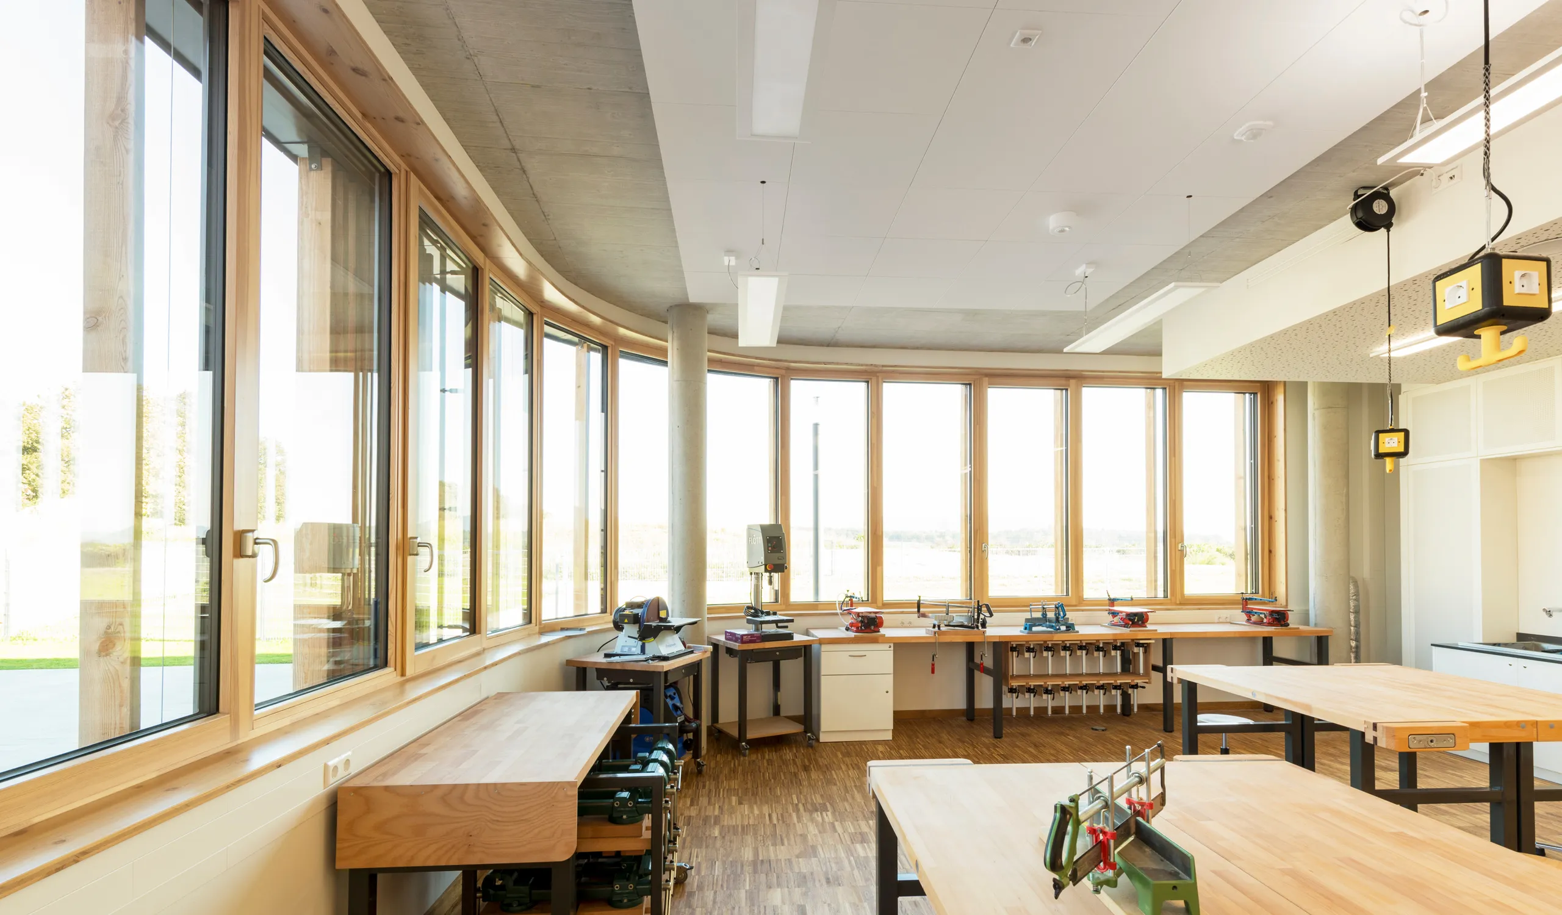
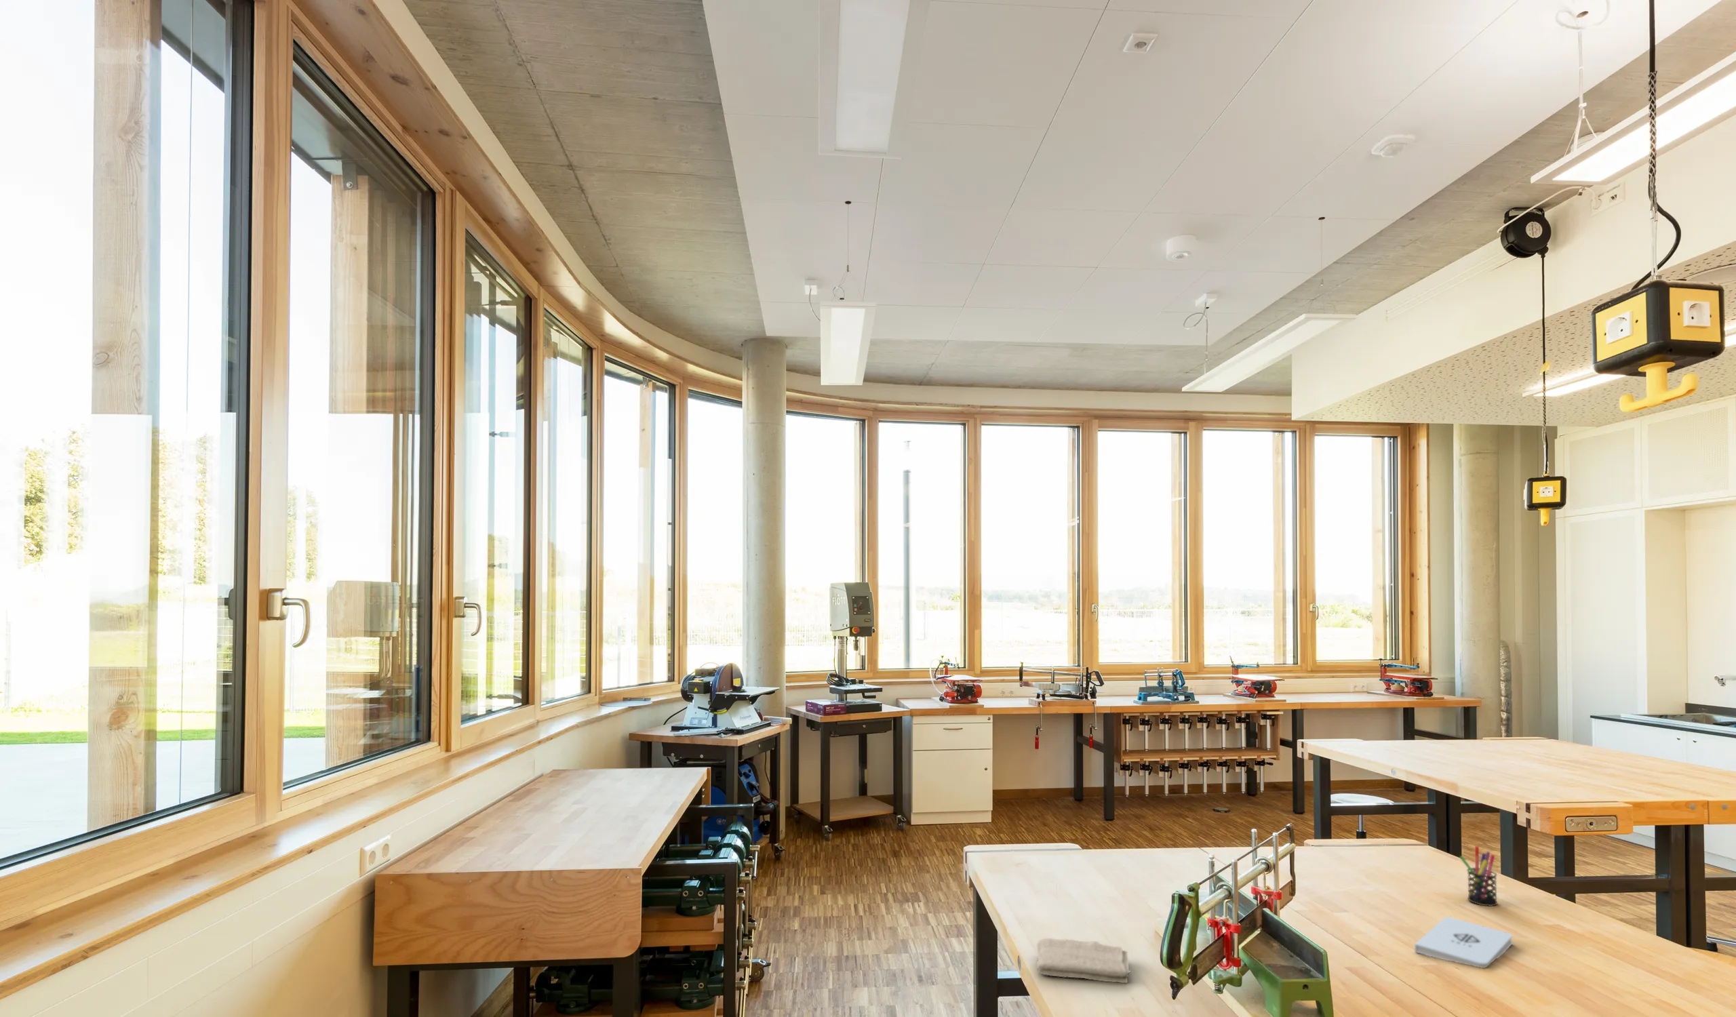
+ washcloth (1082, 959)
+ pen holder (1478, 874)
+ notepad (1465, 942)
